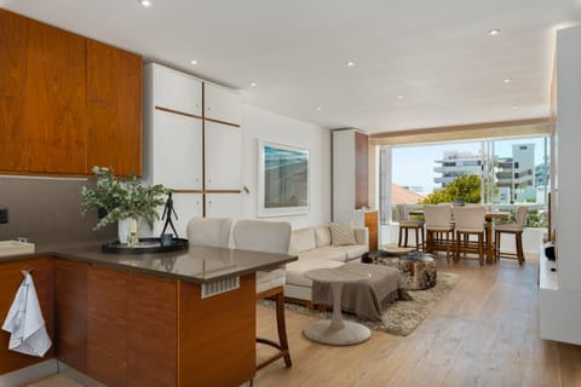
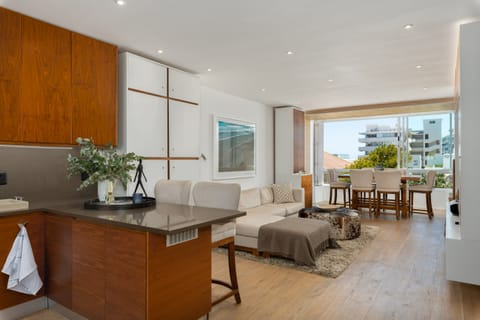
- side table (336, 302)
